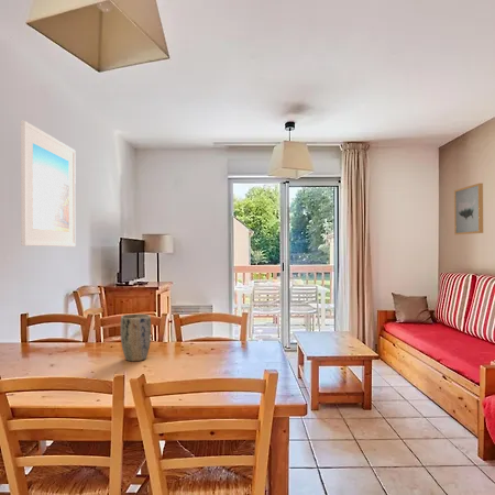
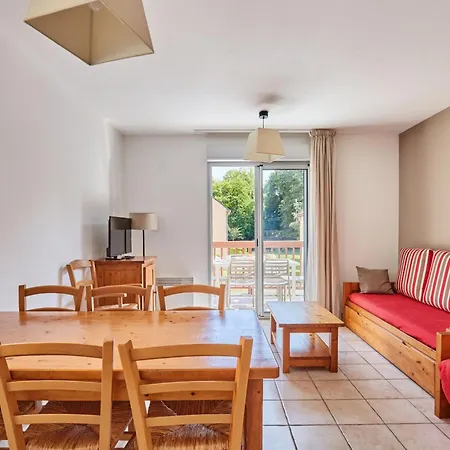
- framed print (52, 191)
- plant pot (135, 337)
- wall art (468, 210)
